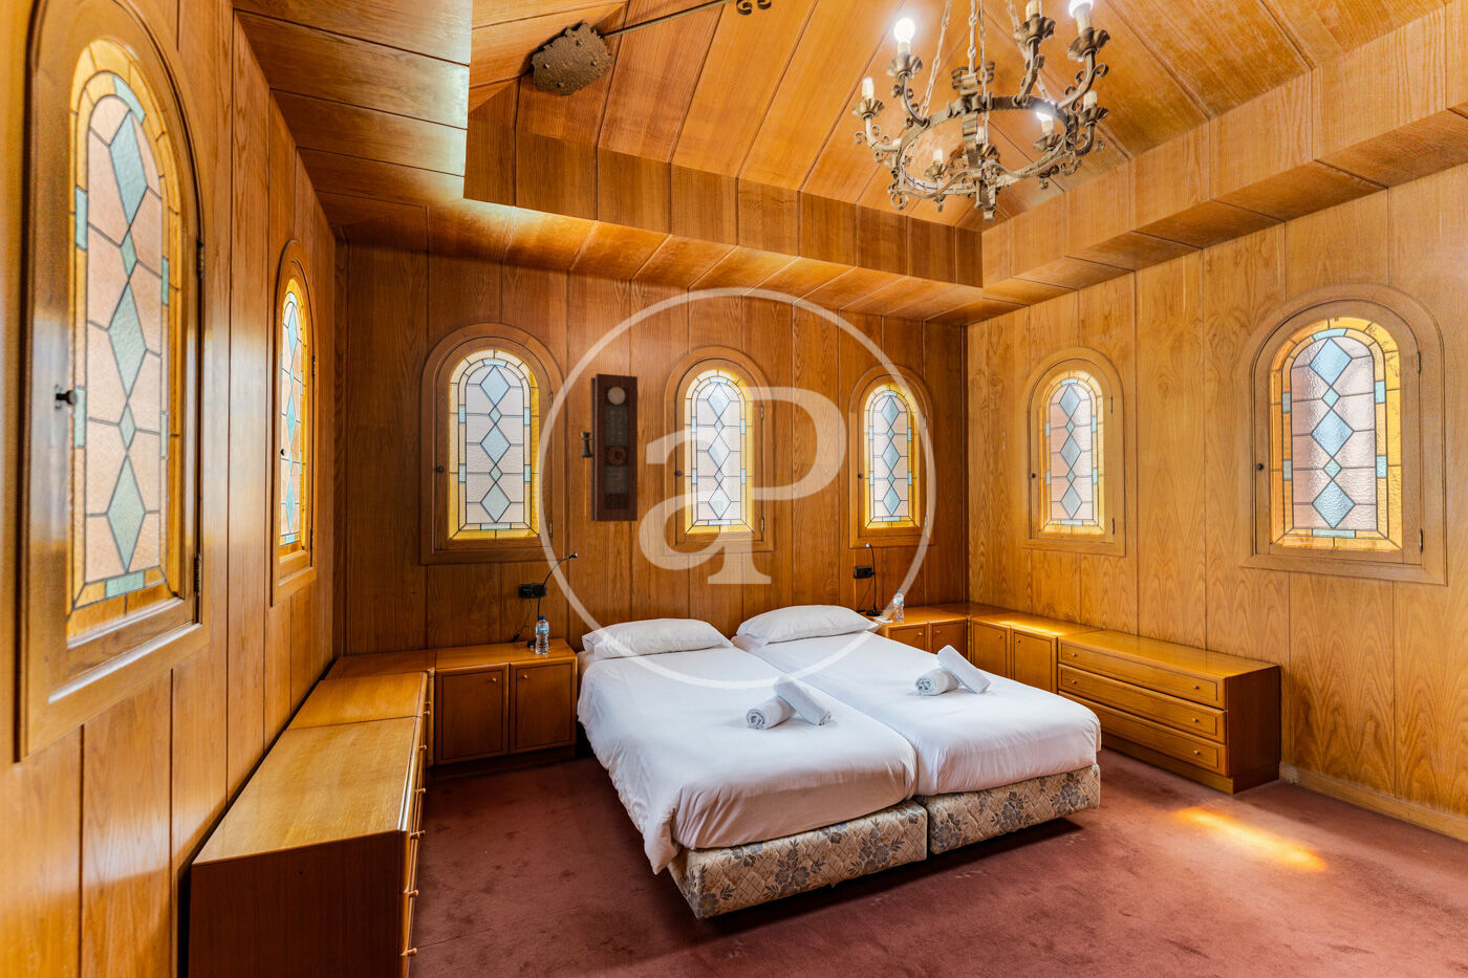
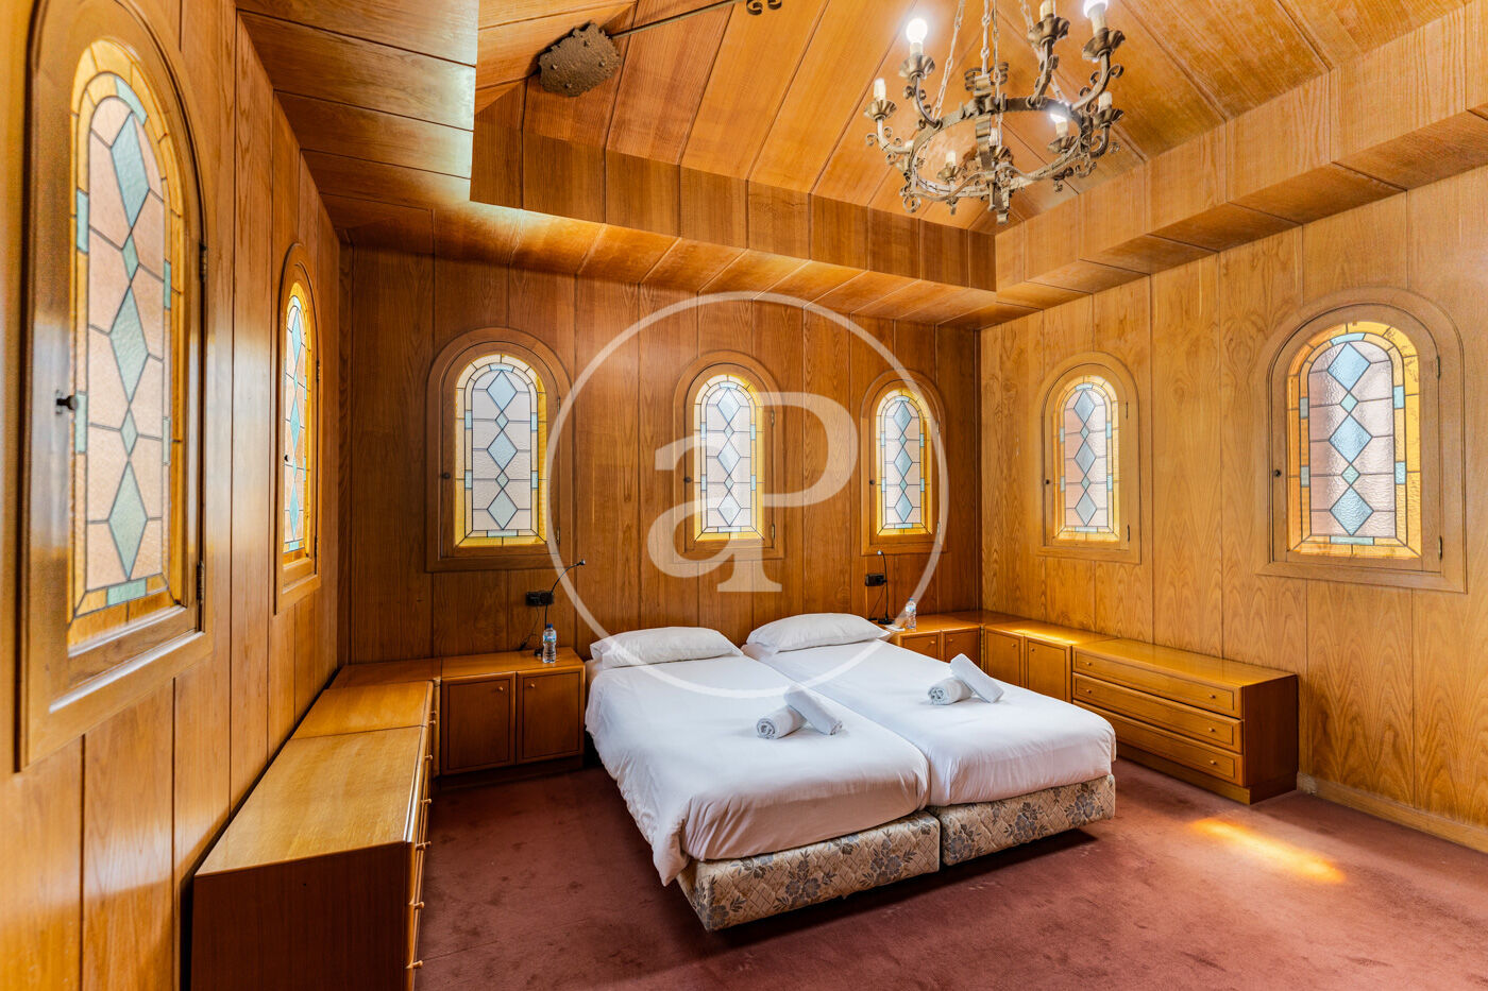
- pendulum clock (607, 449)
